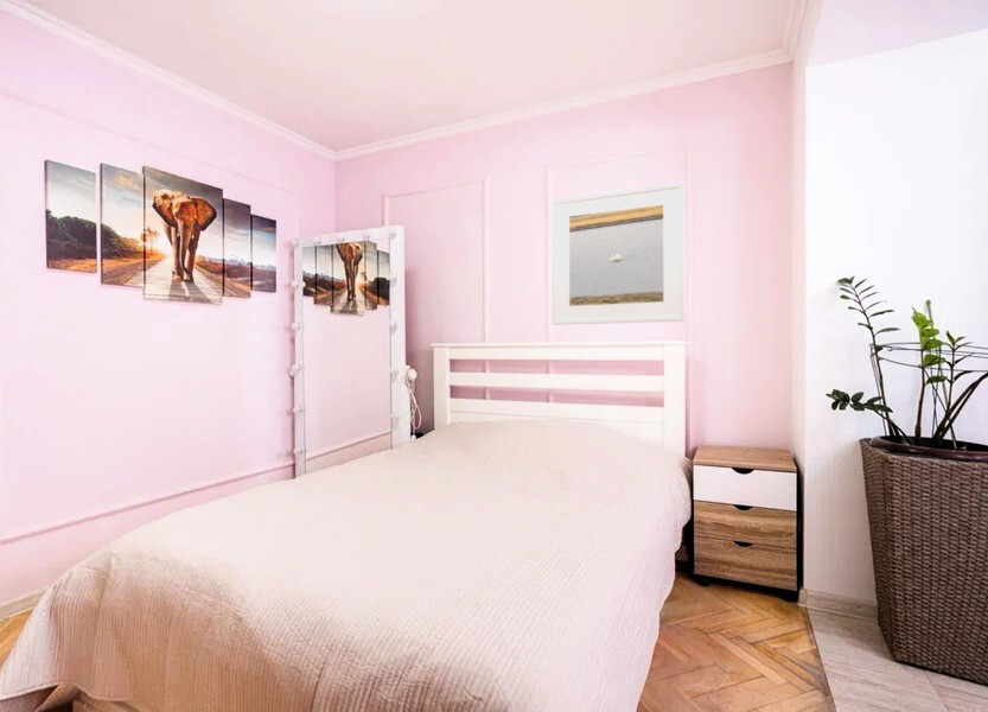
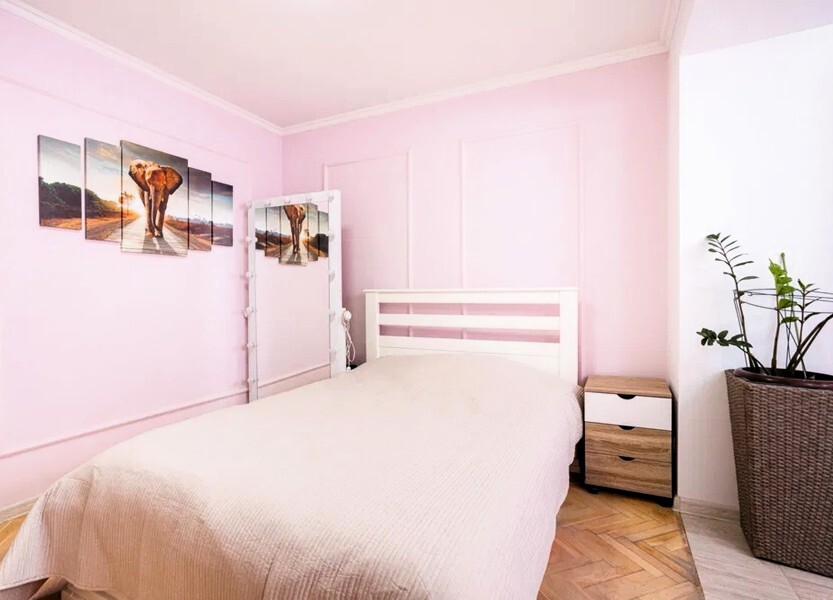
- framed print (614, 258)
